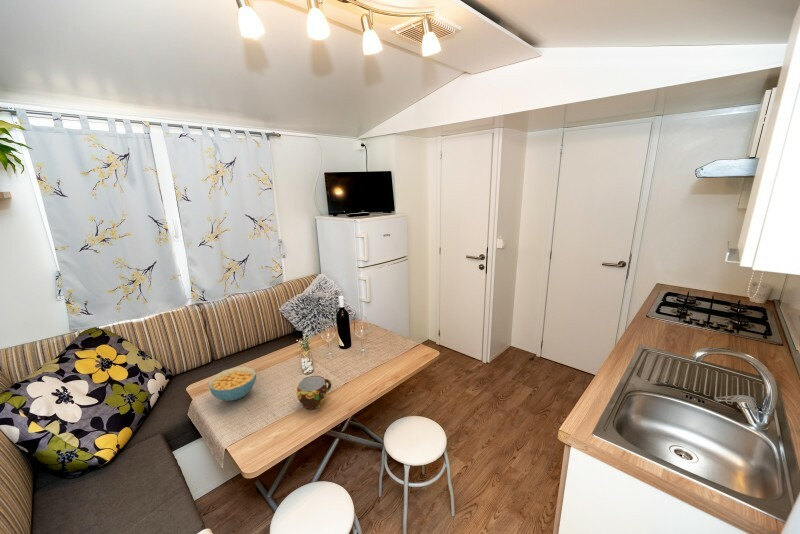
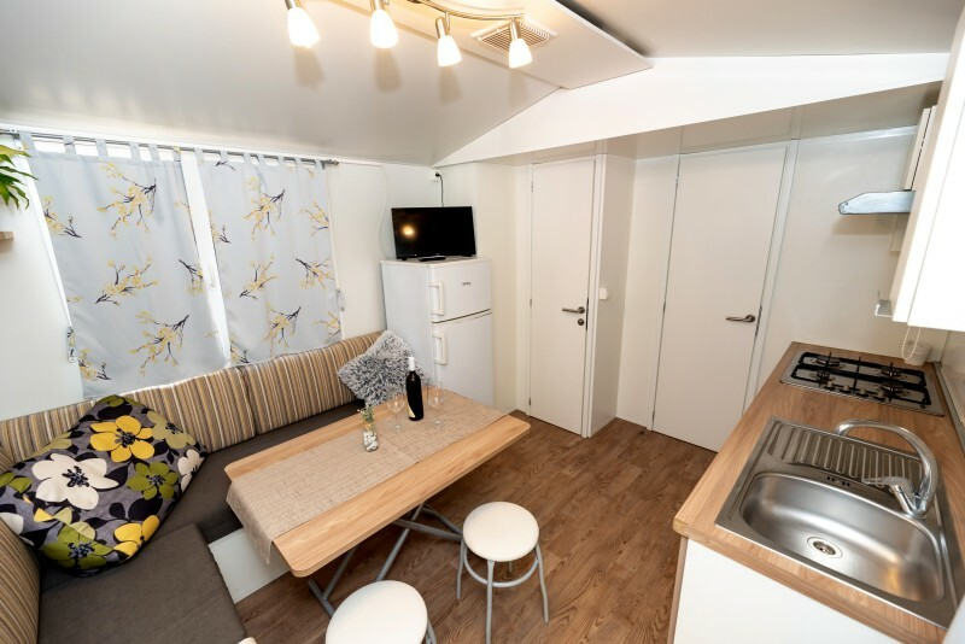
- cereal bowl (234, 387)
- cup (313, 392)
